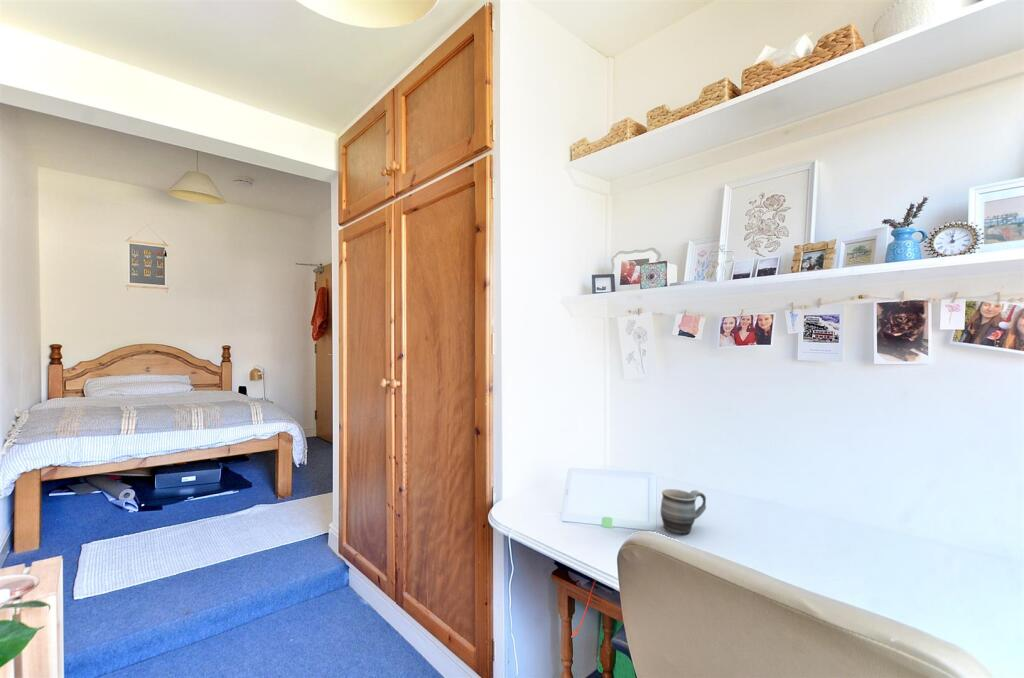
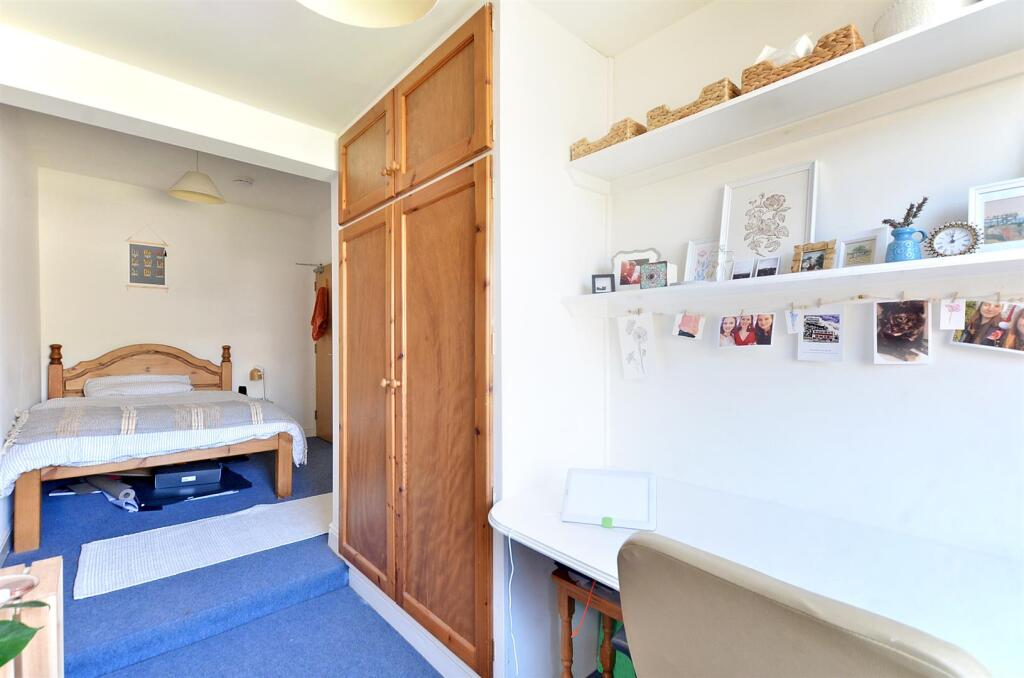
- mug (682, 509)
